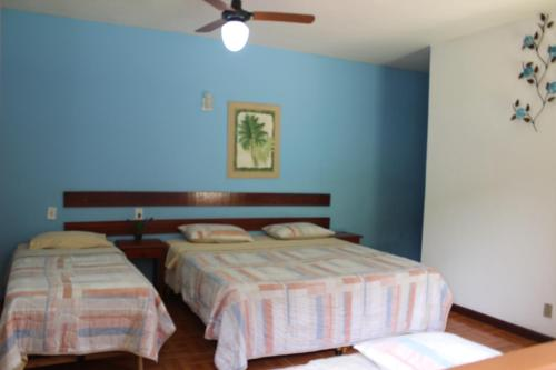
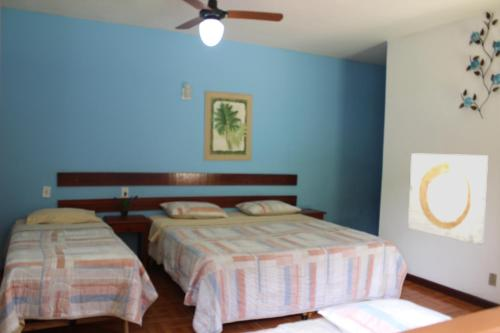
+ wall art (444, 195)
